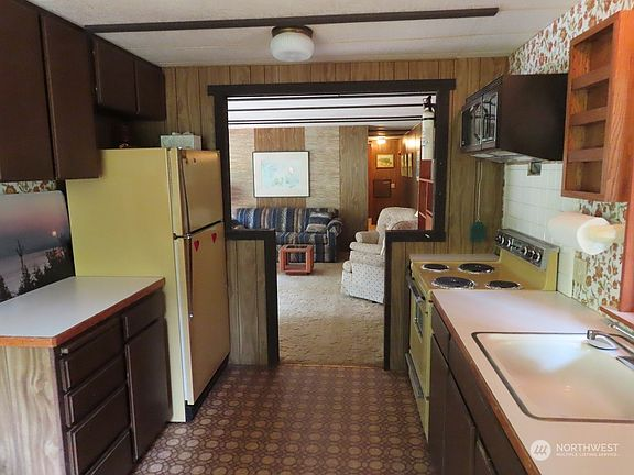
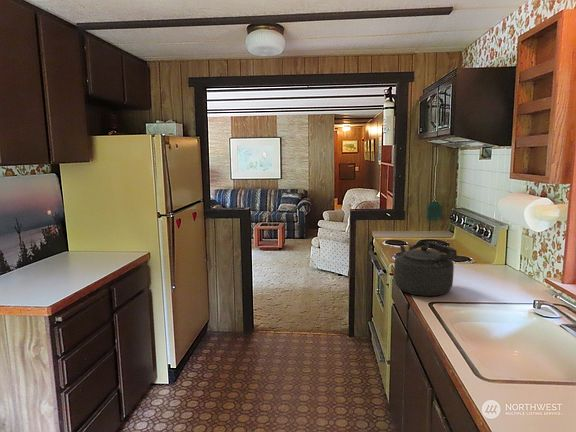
+ kettle (423, 266)
